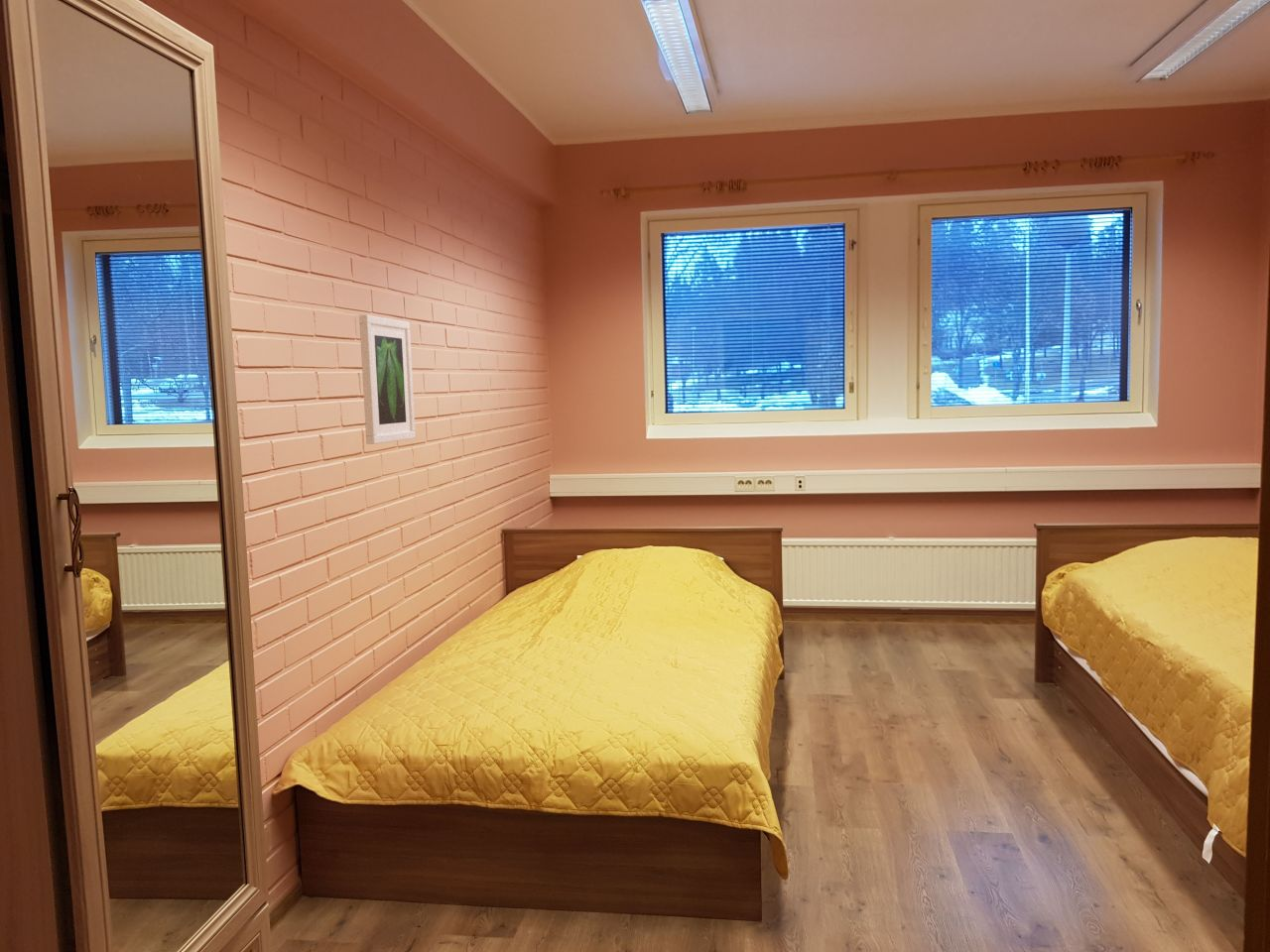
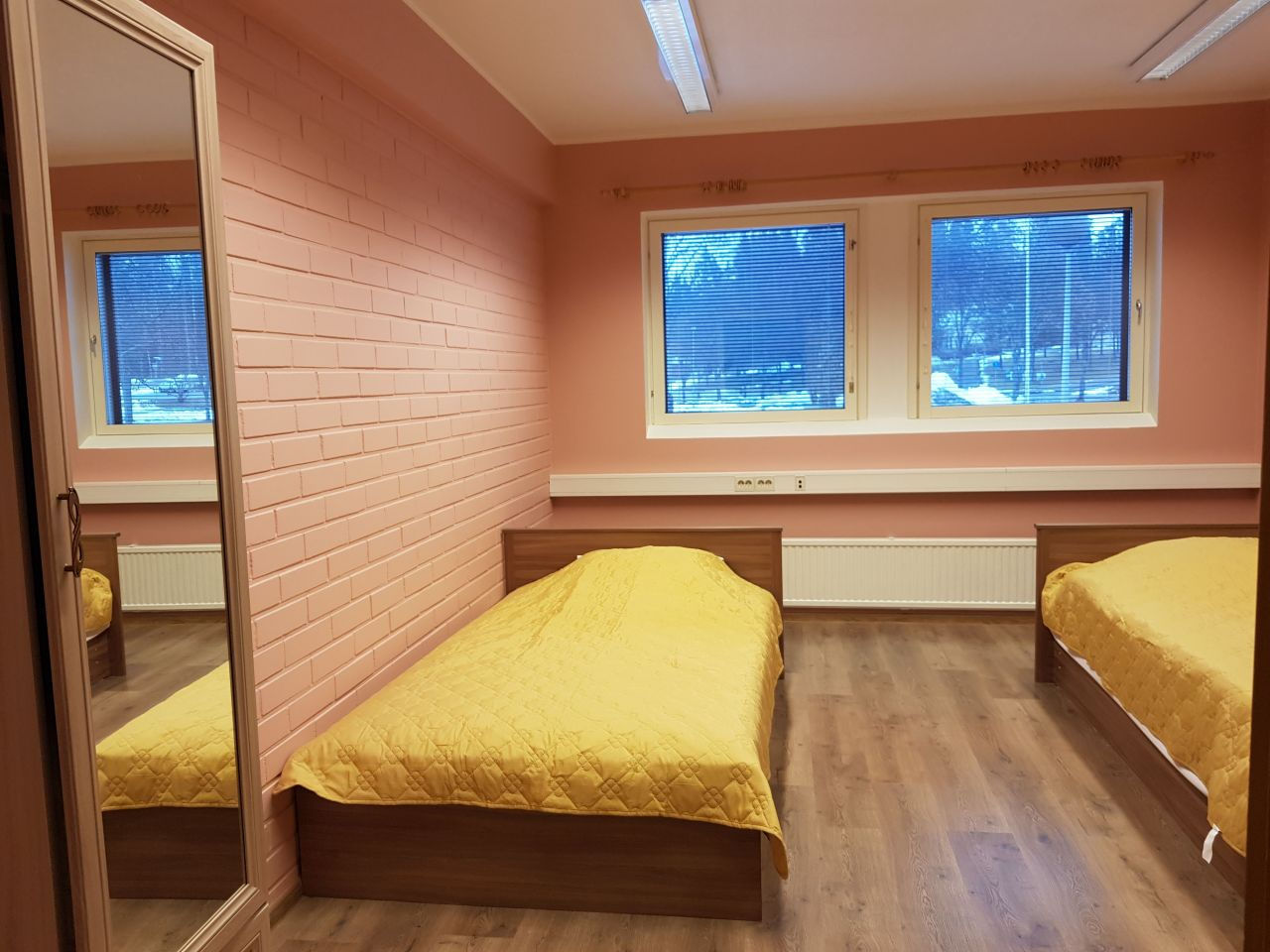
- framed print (389, 380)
